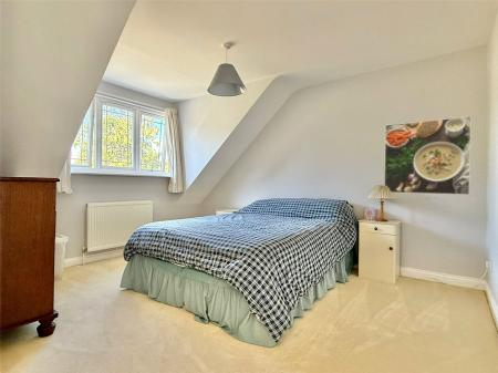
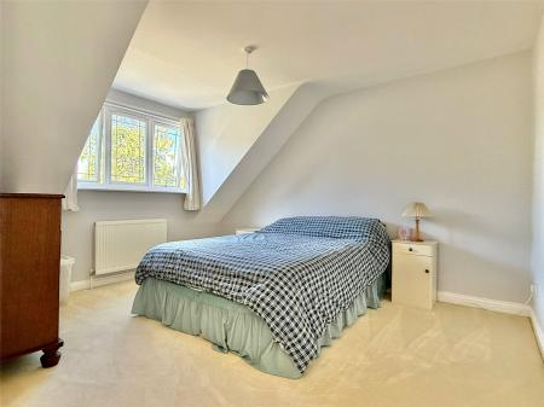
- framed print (424, 157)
